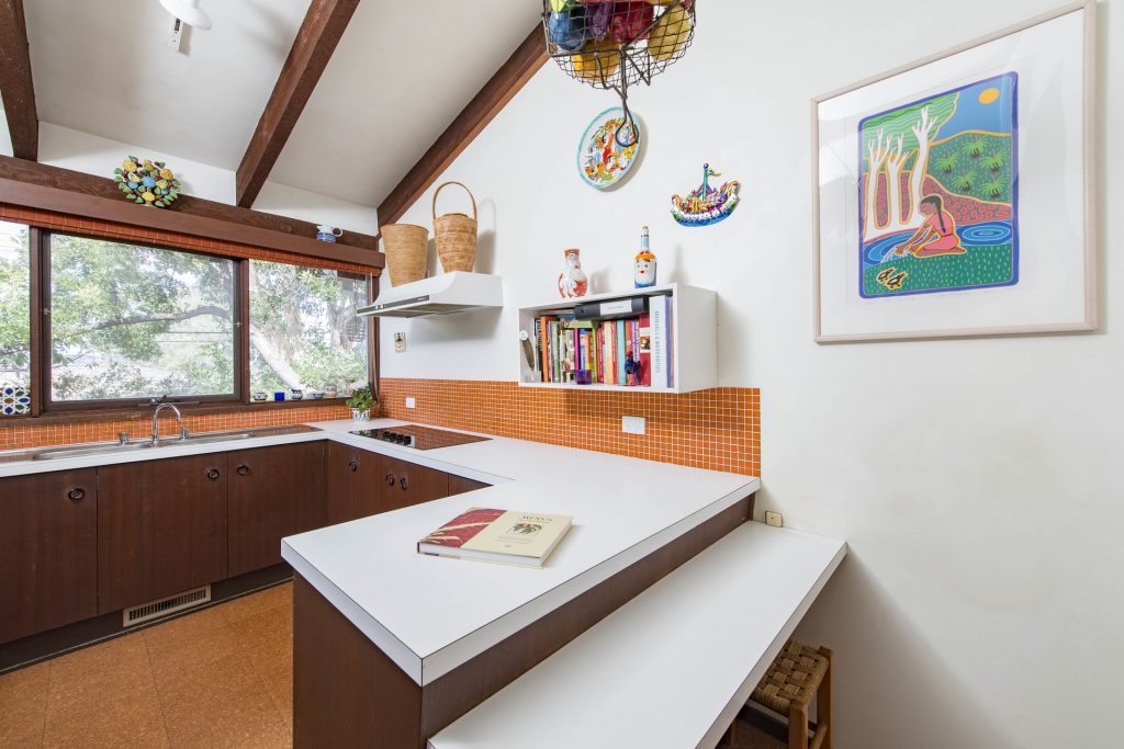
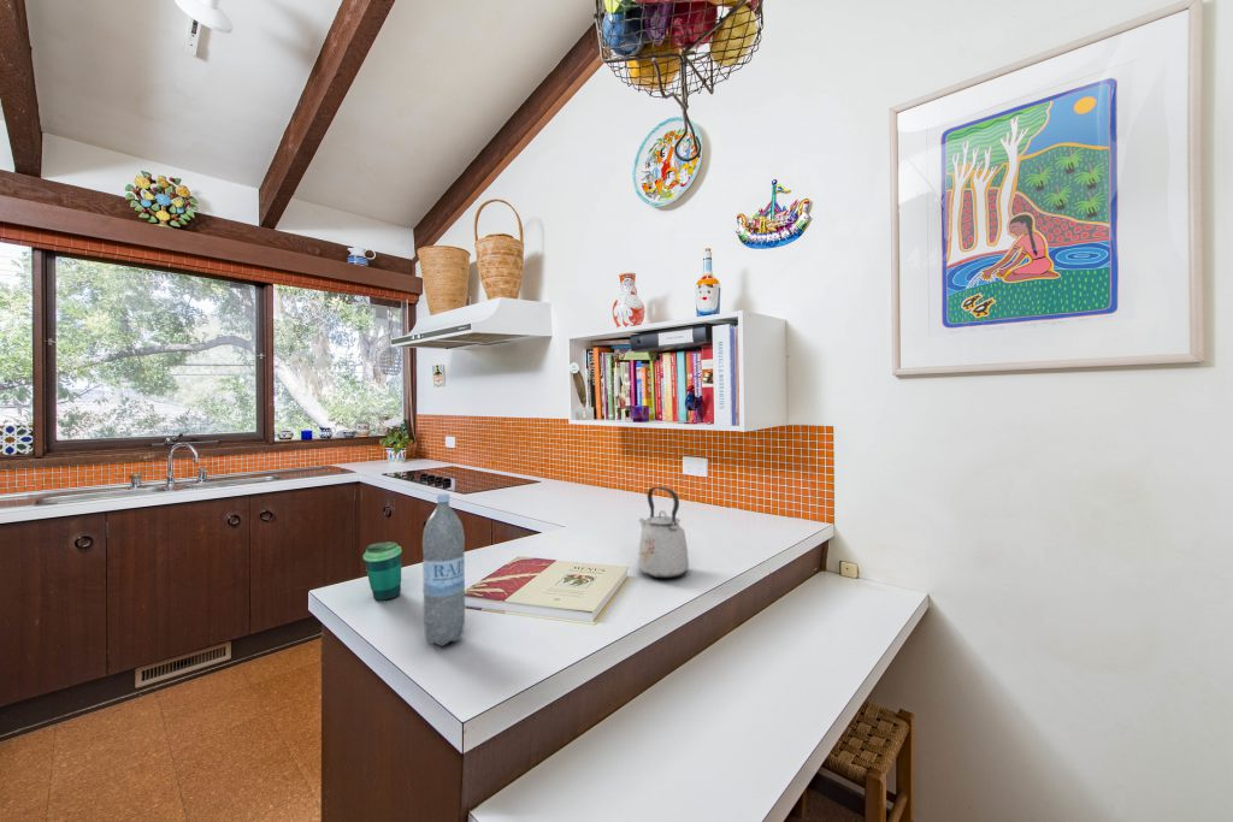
+ cup (383, 570)
+ kettle (657, 528)
+ water bottle (443, 568)
